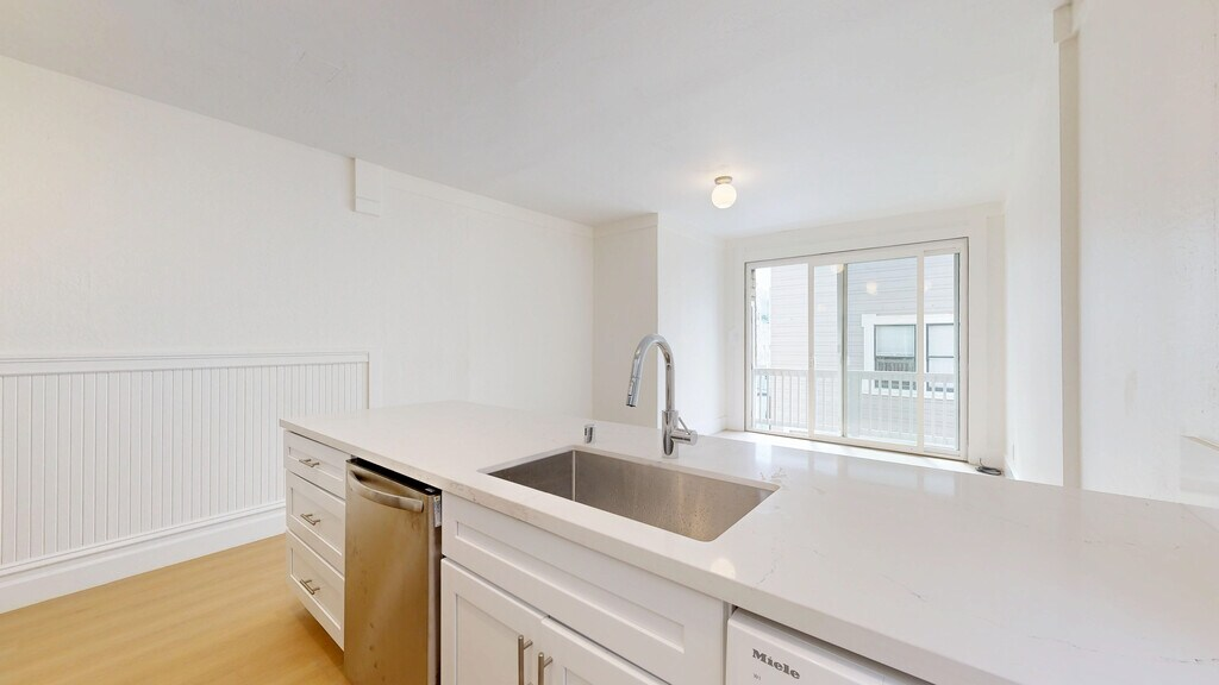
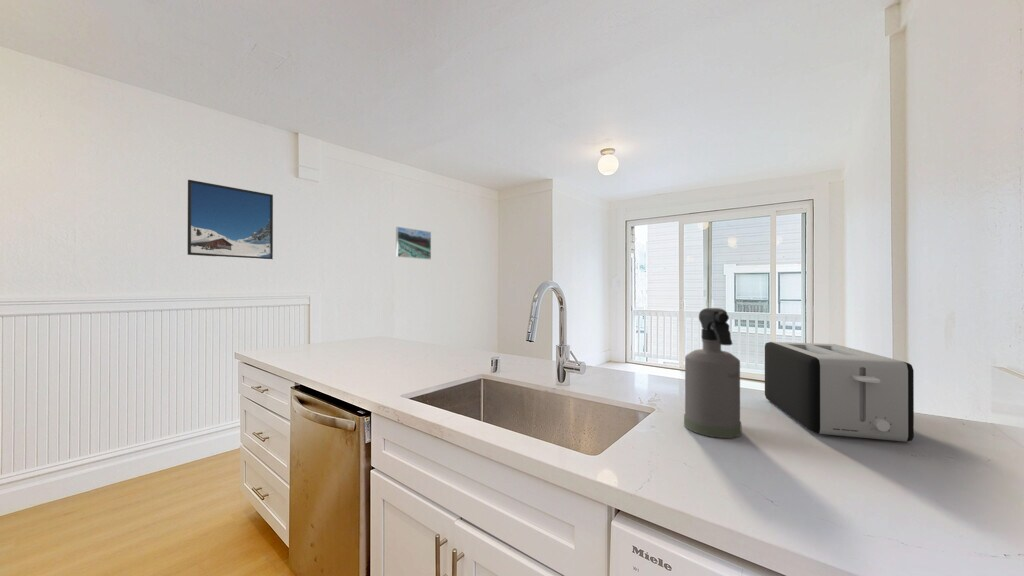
+ toaster (826, 383)
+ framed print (233, 222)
+ spray bottle (713, 368)
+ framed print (414, 243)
